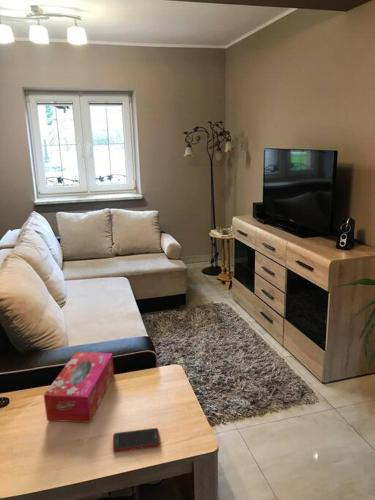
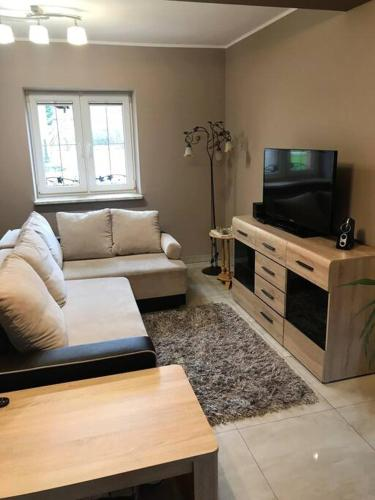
- cell phone (136, 439)
- tissue box (82, 384)
